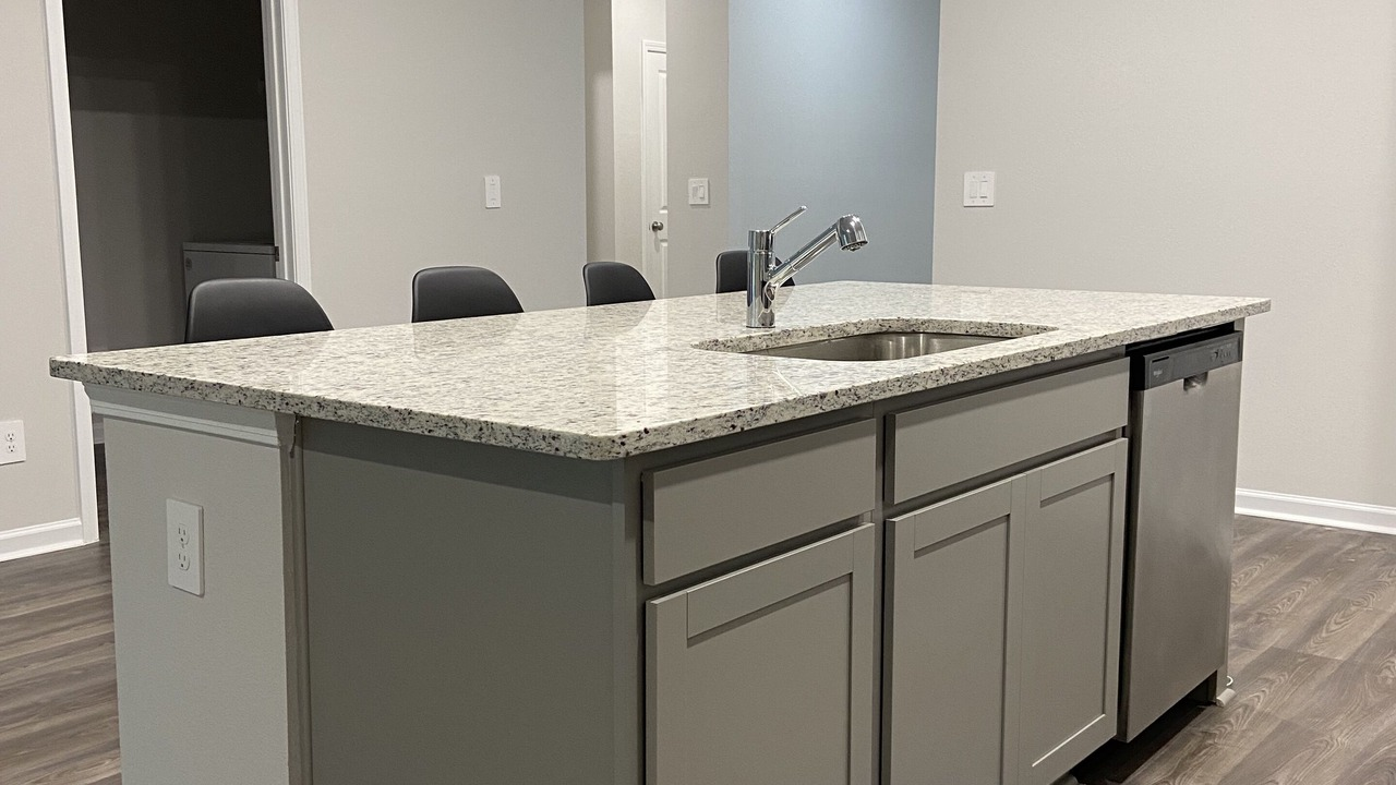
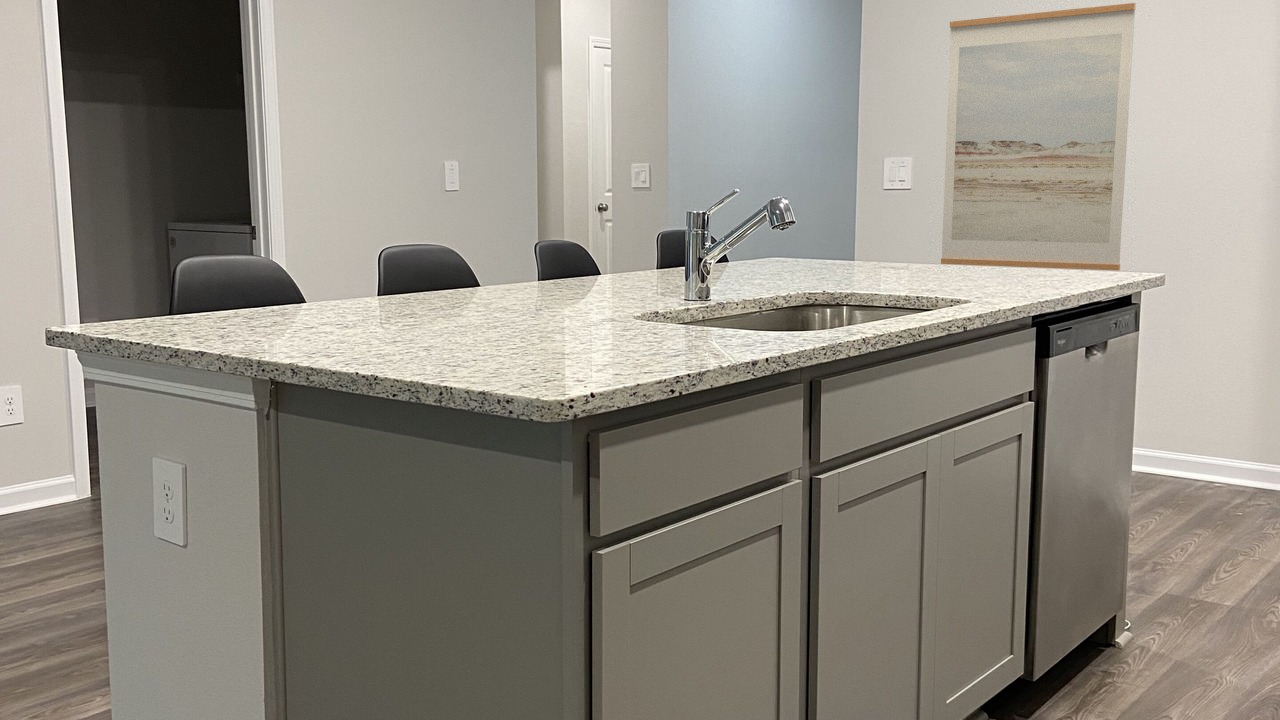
+ wall art (1032, 142)
